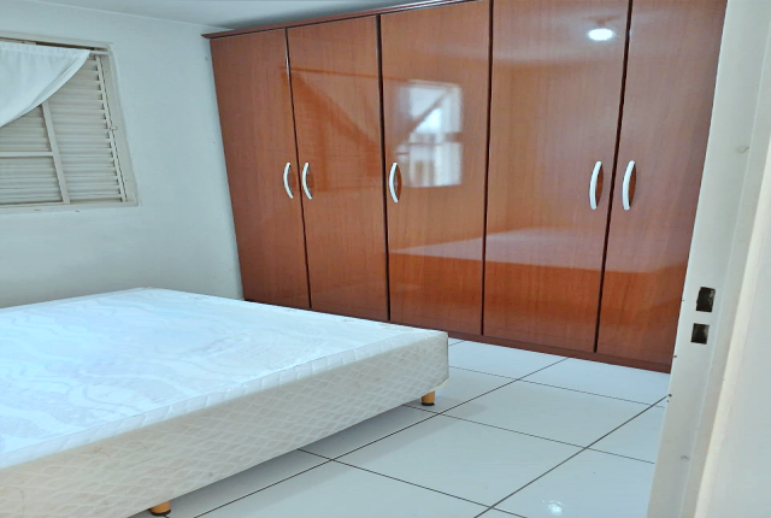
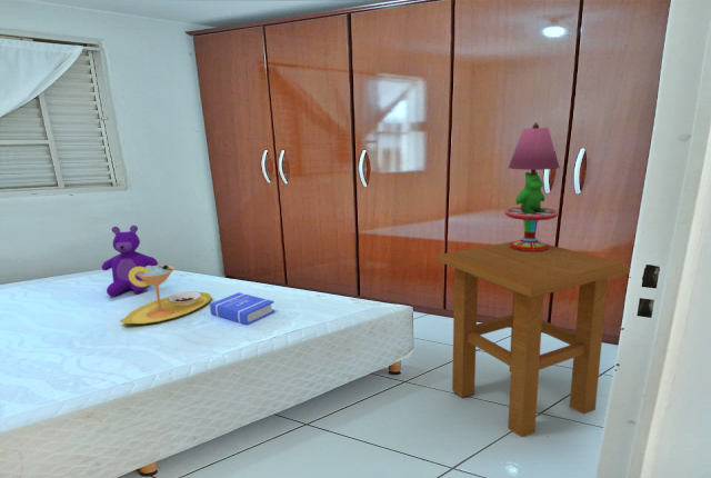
+ book (242, 308)
+ teddy bear (126, 259)
+ side table (523, 331)
+ table lamp (532, 186)
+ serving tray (161, 282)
